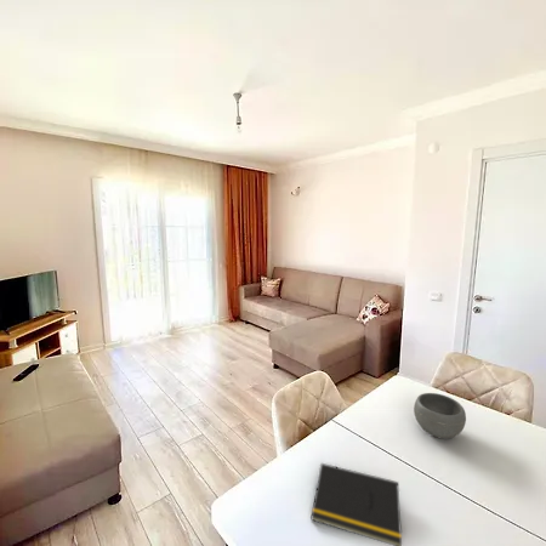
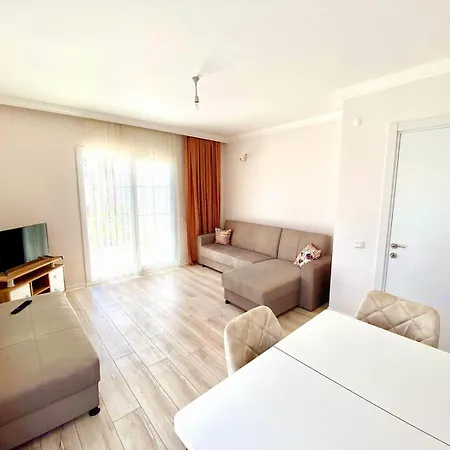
- bowl (438, 417)
- notepad (356, 500)
